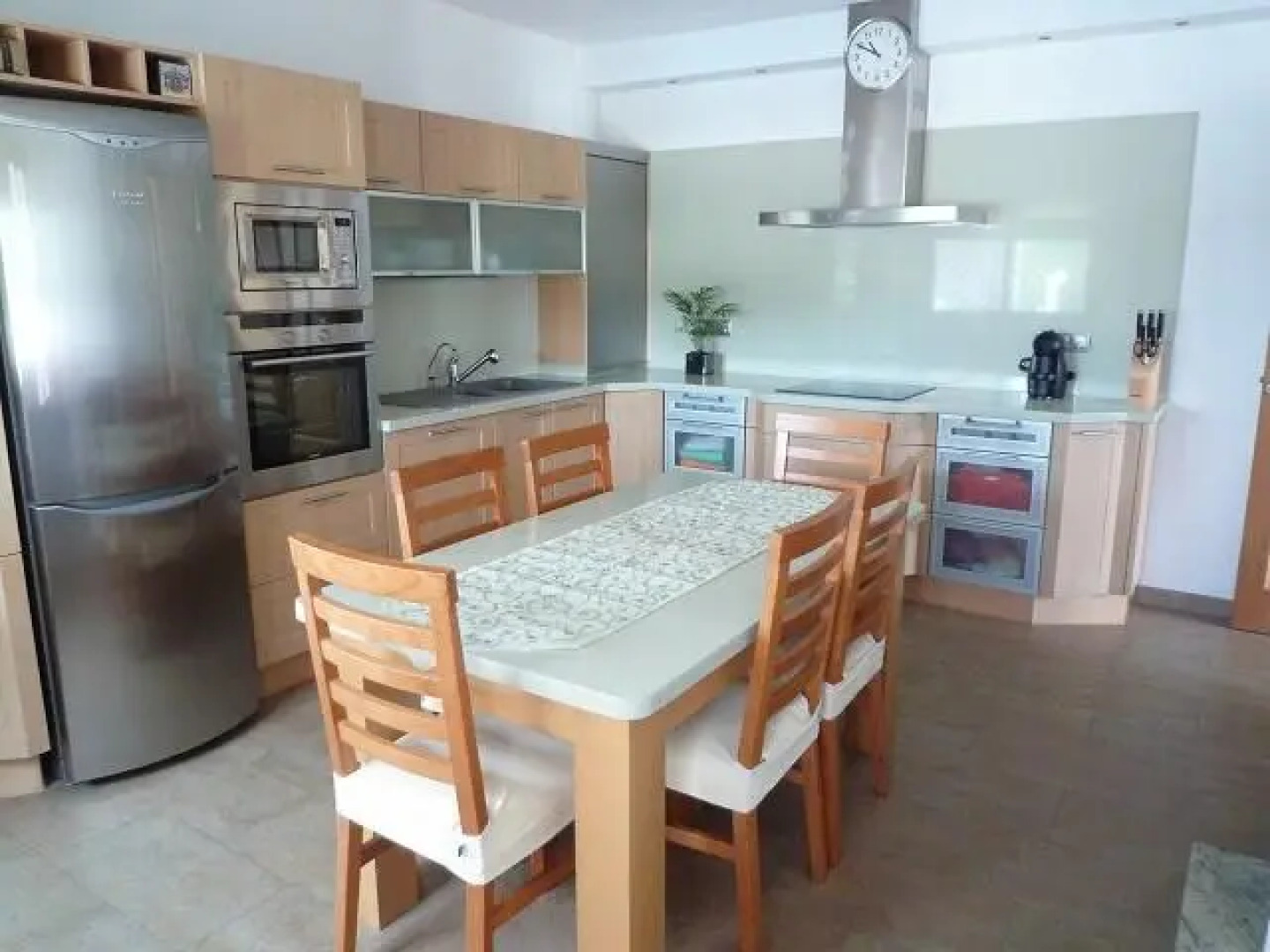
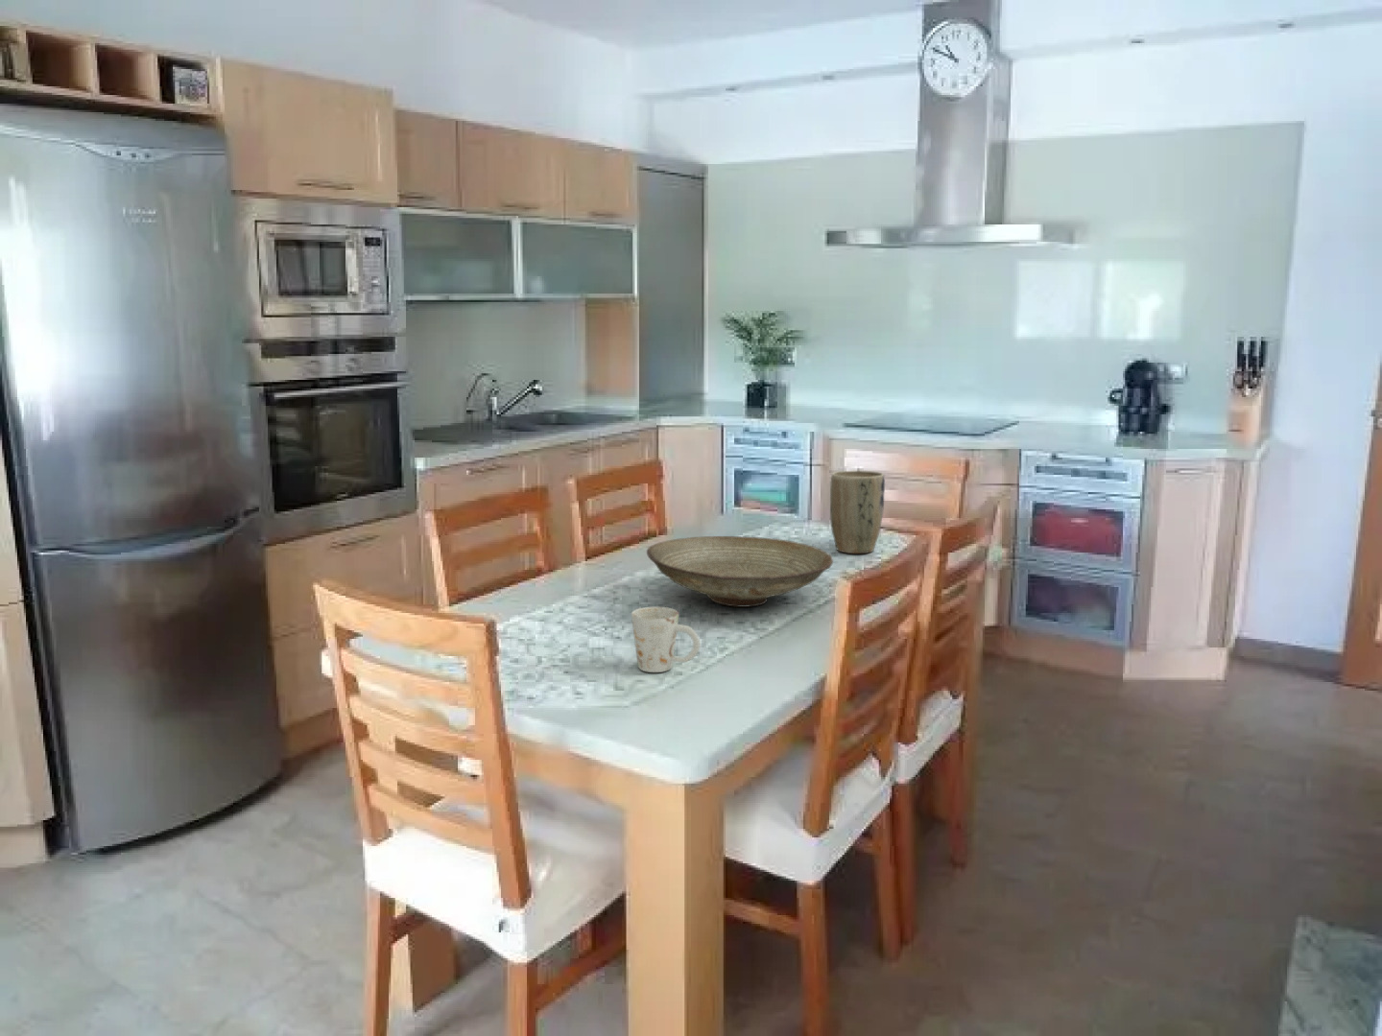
+ mug (666, 641)
+ decorative bowl (738, 576)
+ plant pot (856, 511)
